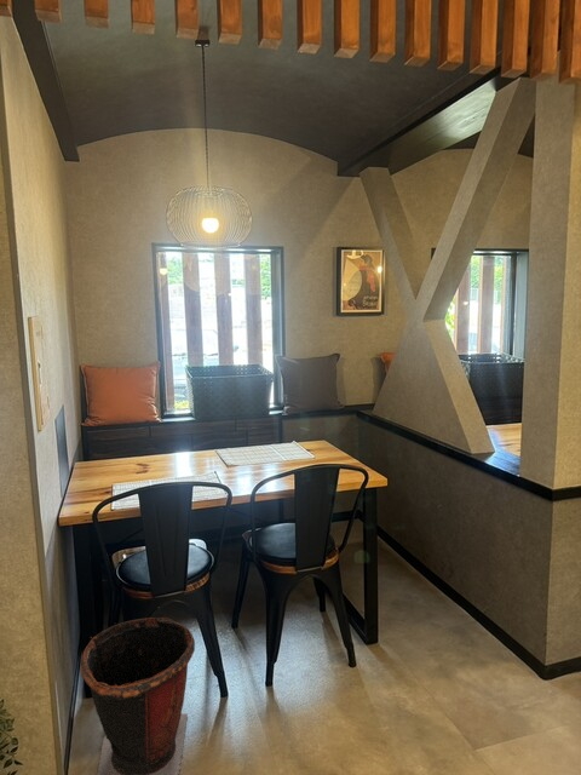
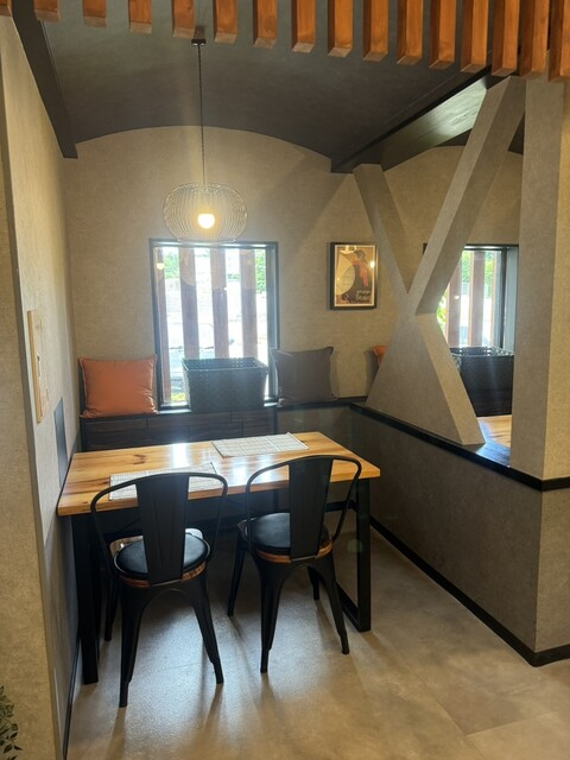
- waste bin (143, 694)
